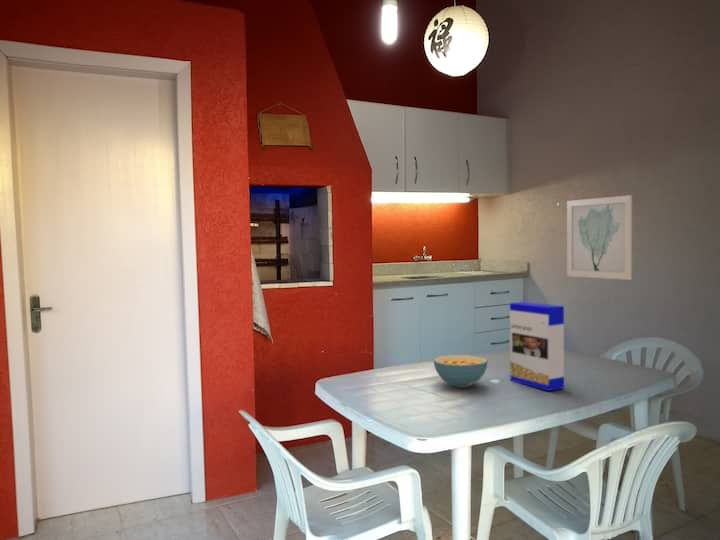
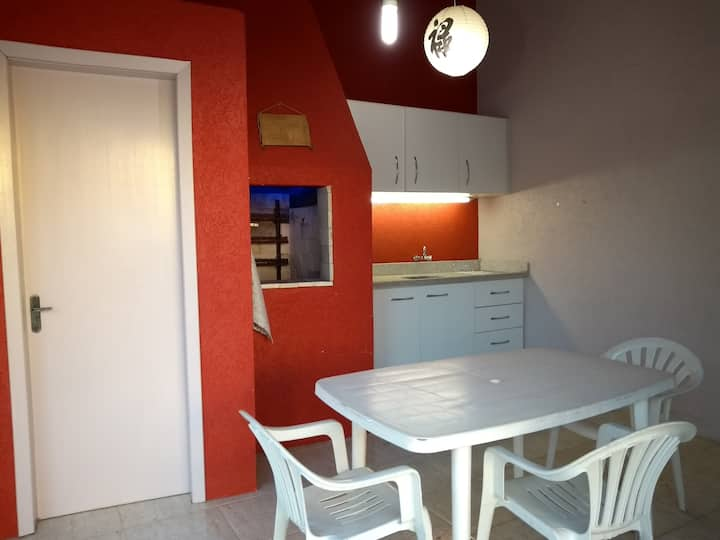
- cereal box (536, 344)
- wall art (597, 238)
- cereal bowl (460, 372)
